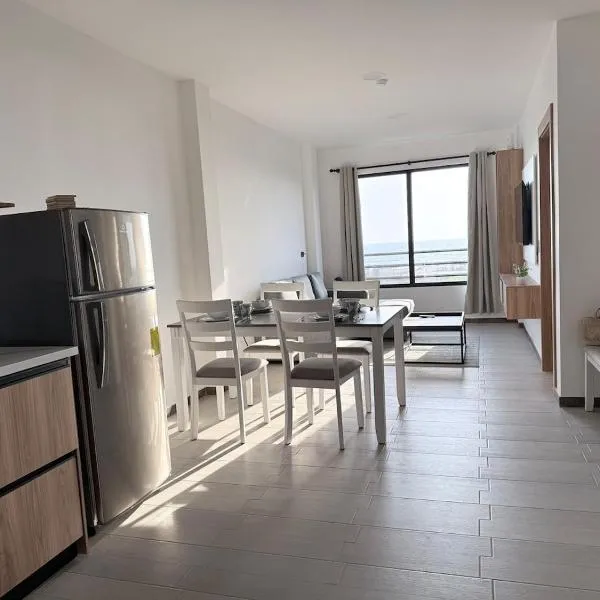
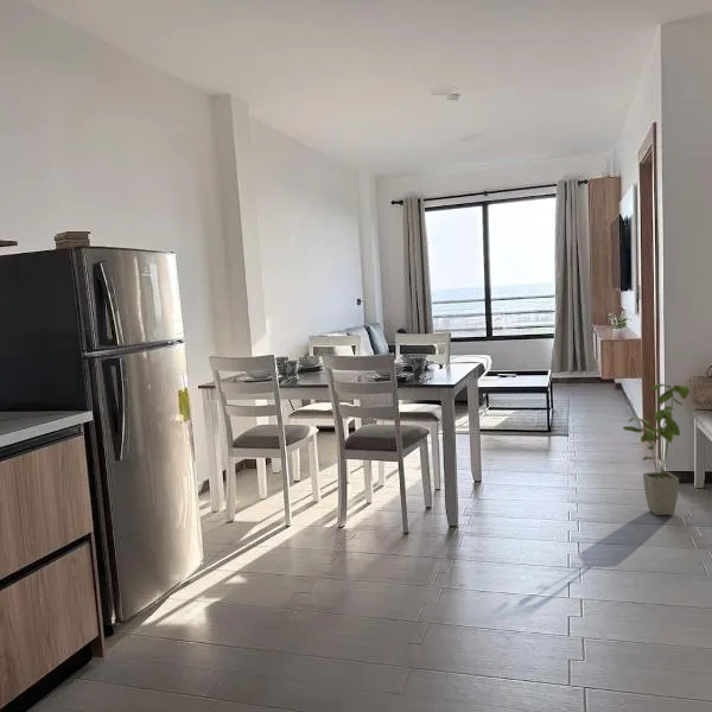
+ house plant (662, 446)
